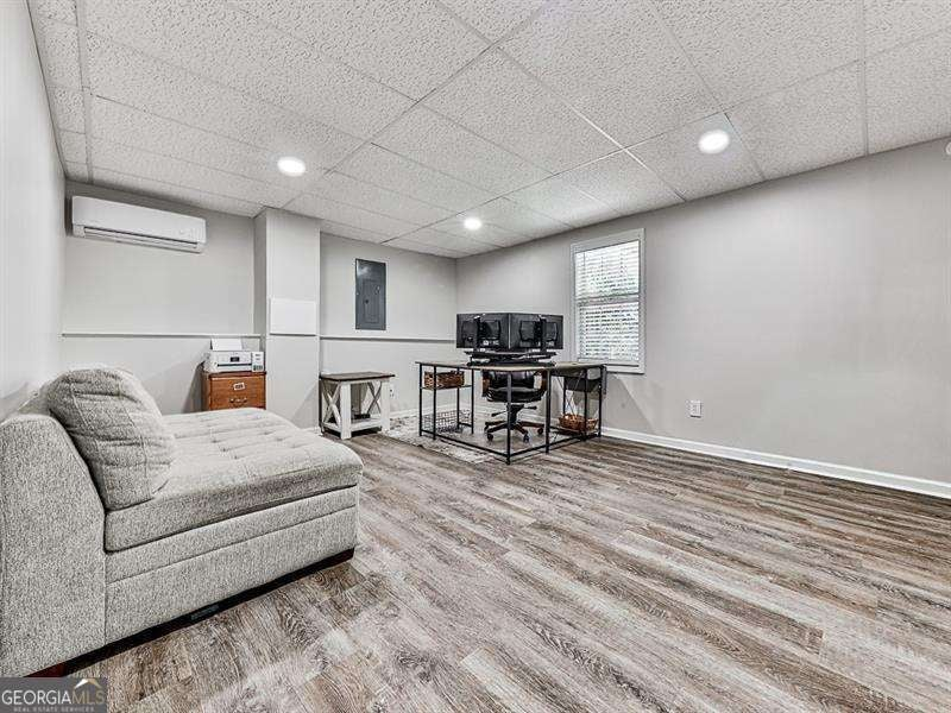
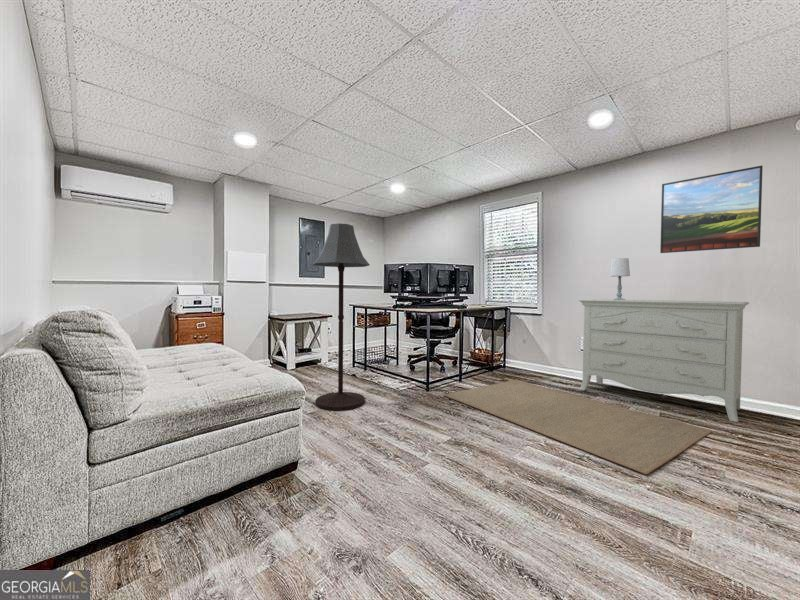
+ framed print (707, 213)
+ floor lamp (340, 314)
+ dresser (655, 349)
+ rug (558, 410)
+ table lamp (619, 279)
